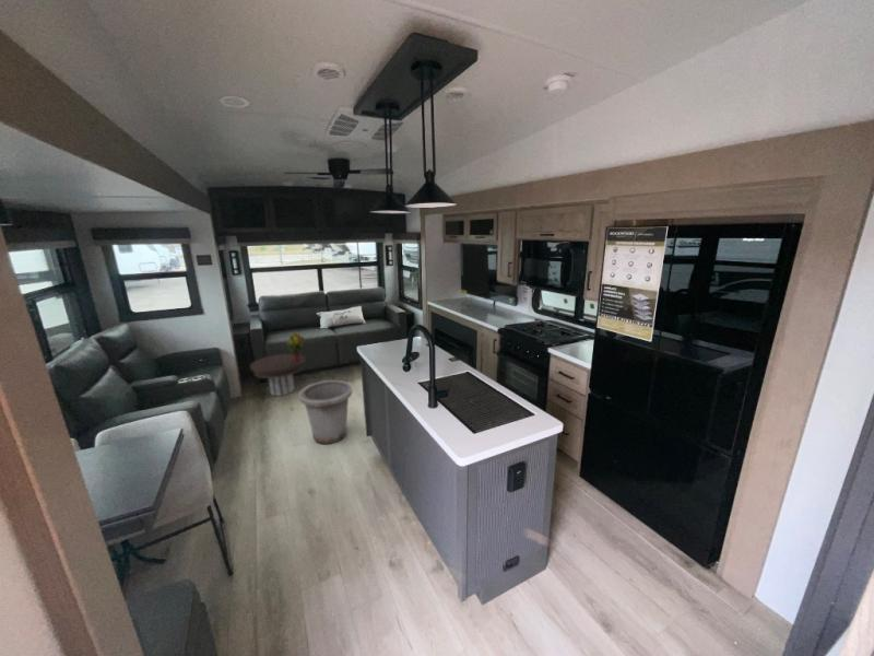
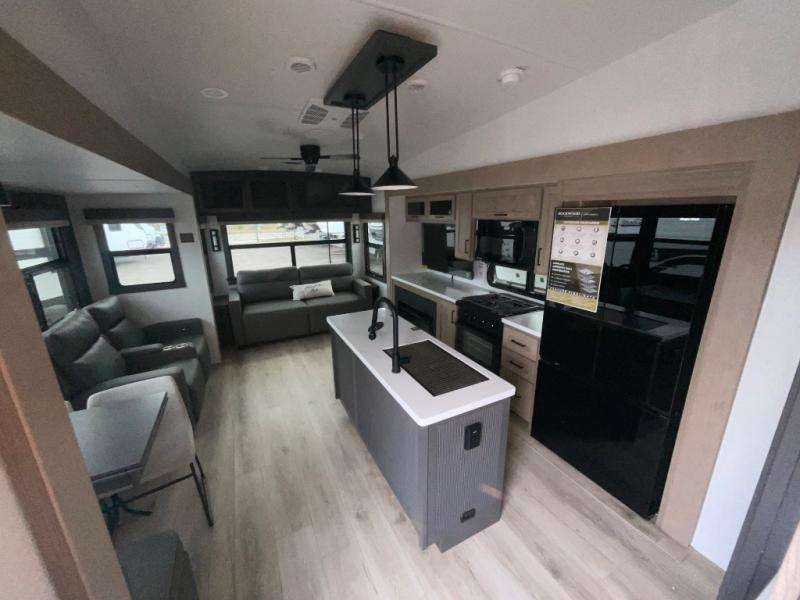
- trash can (328, 413)
- side table (280, 376)
- potted plant (295, 345)
